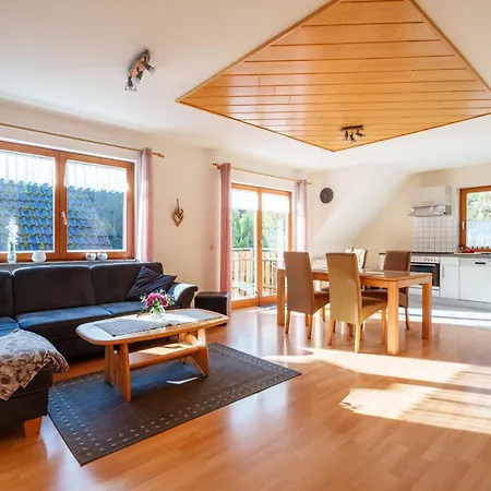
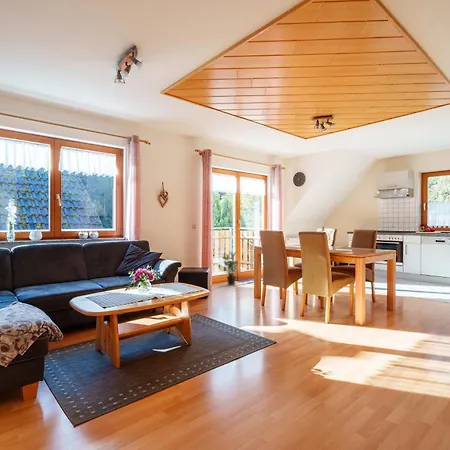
+ potted plant (230, 267)
